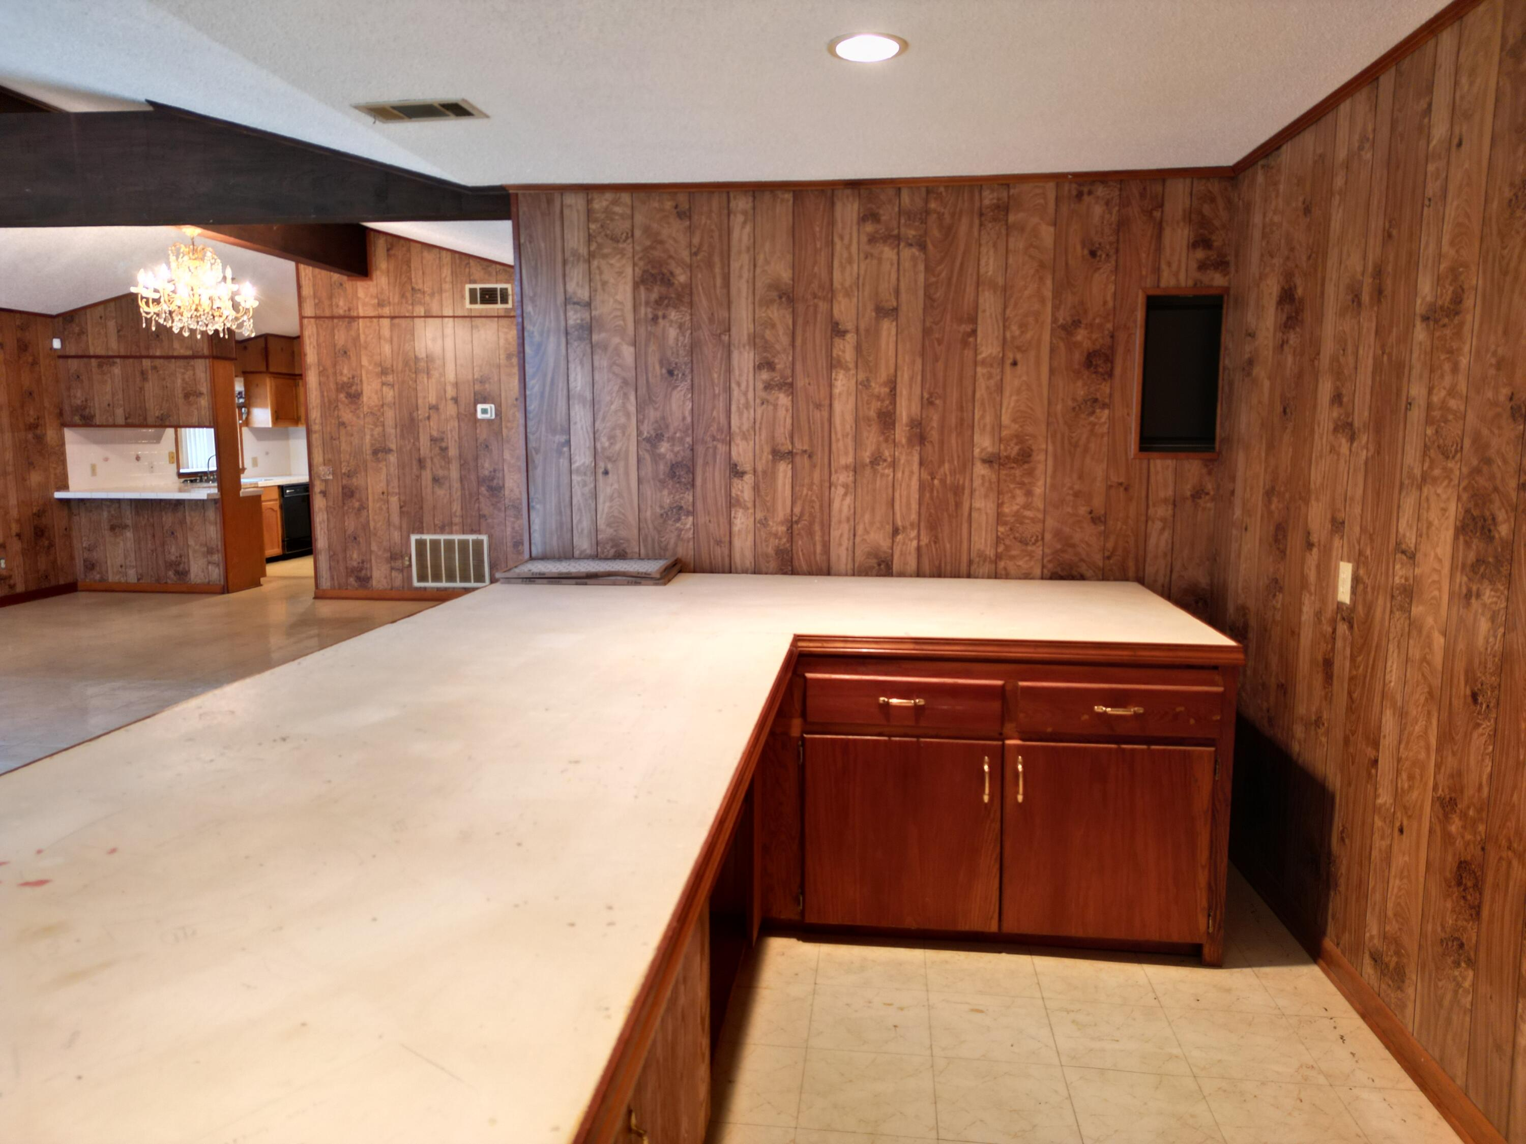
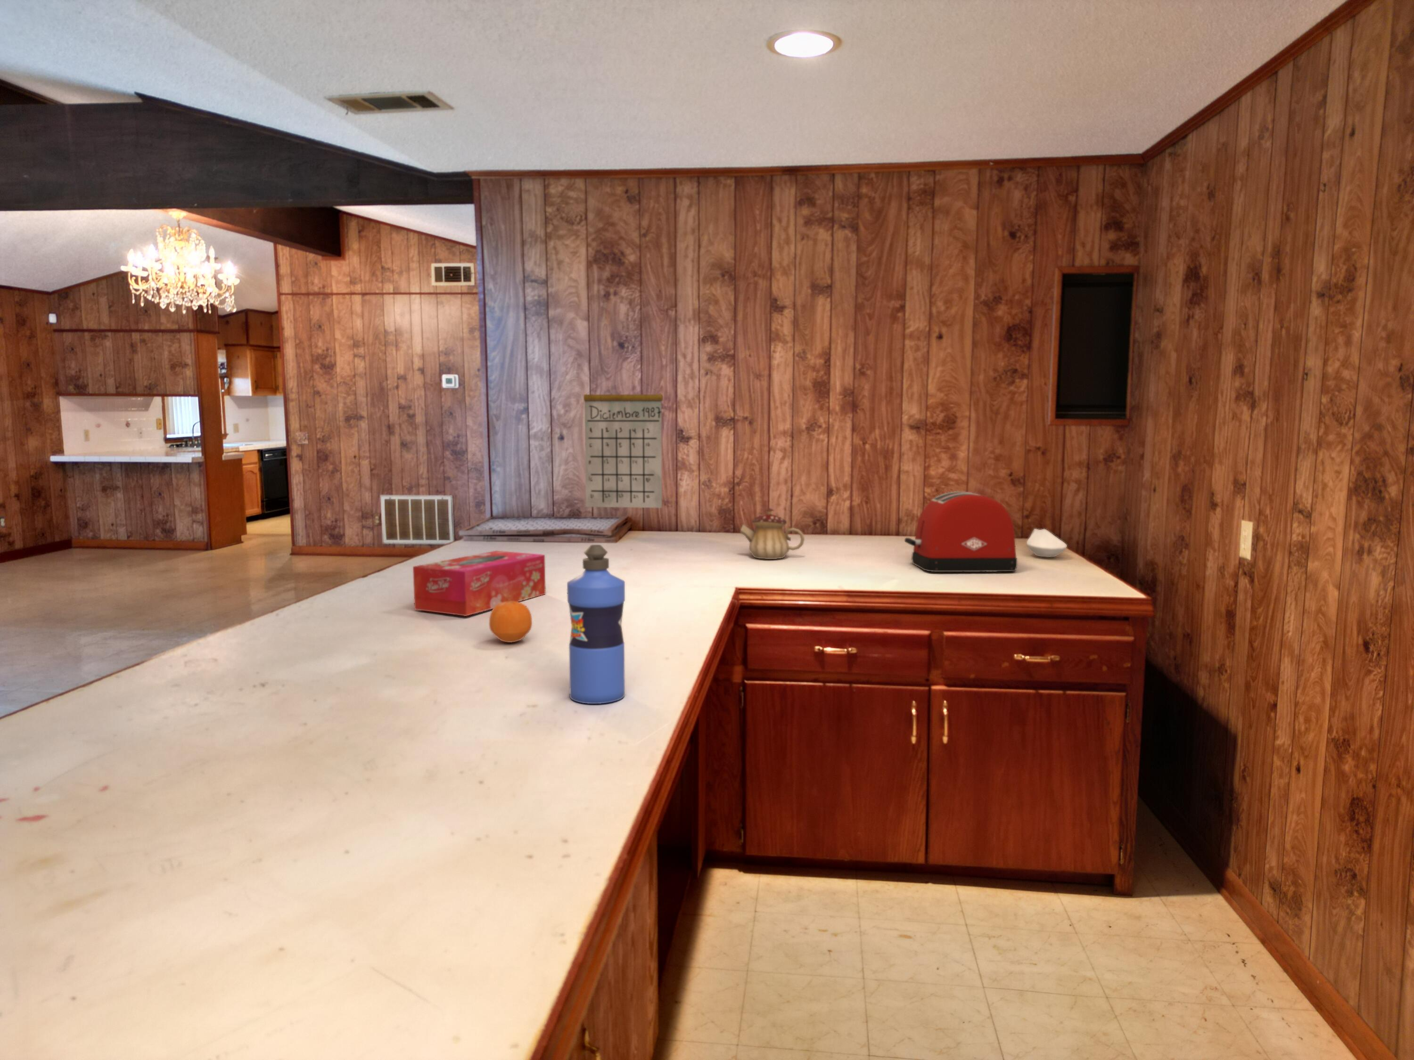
+ water bottle (597, 621)
+ teapot (772, 532)
+ calendar (623, 438)
+ tissue box (482, 581)
+ fruit (510, 621)
+ spoon rest (1042, 542)
+ toaster (964, 530)
